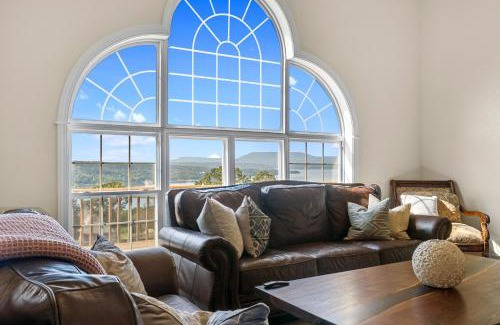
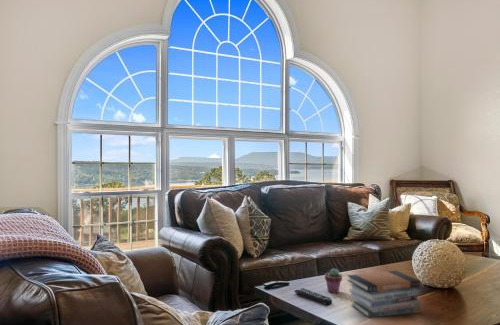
+ potted succulent (333, 279)
+ book stack (383, 293)
+ remote control (312, 295)
